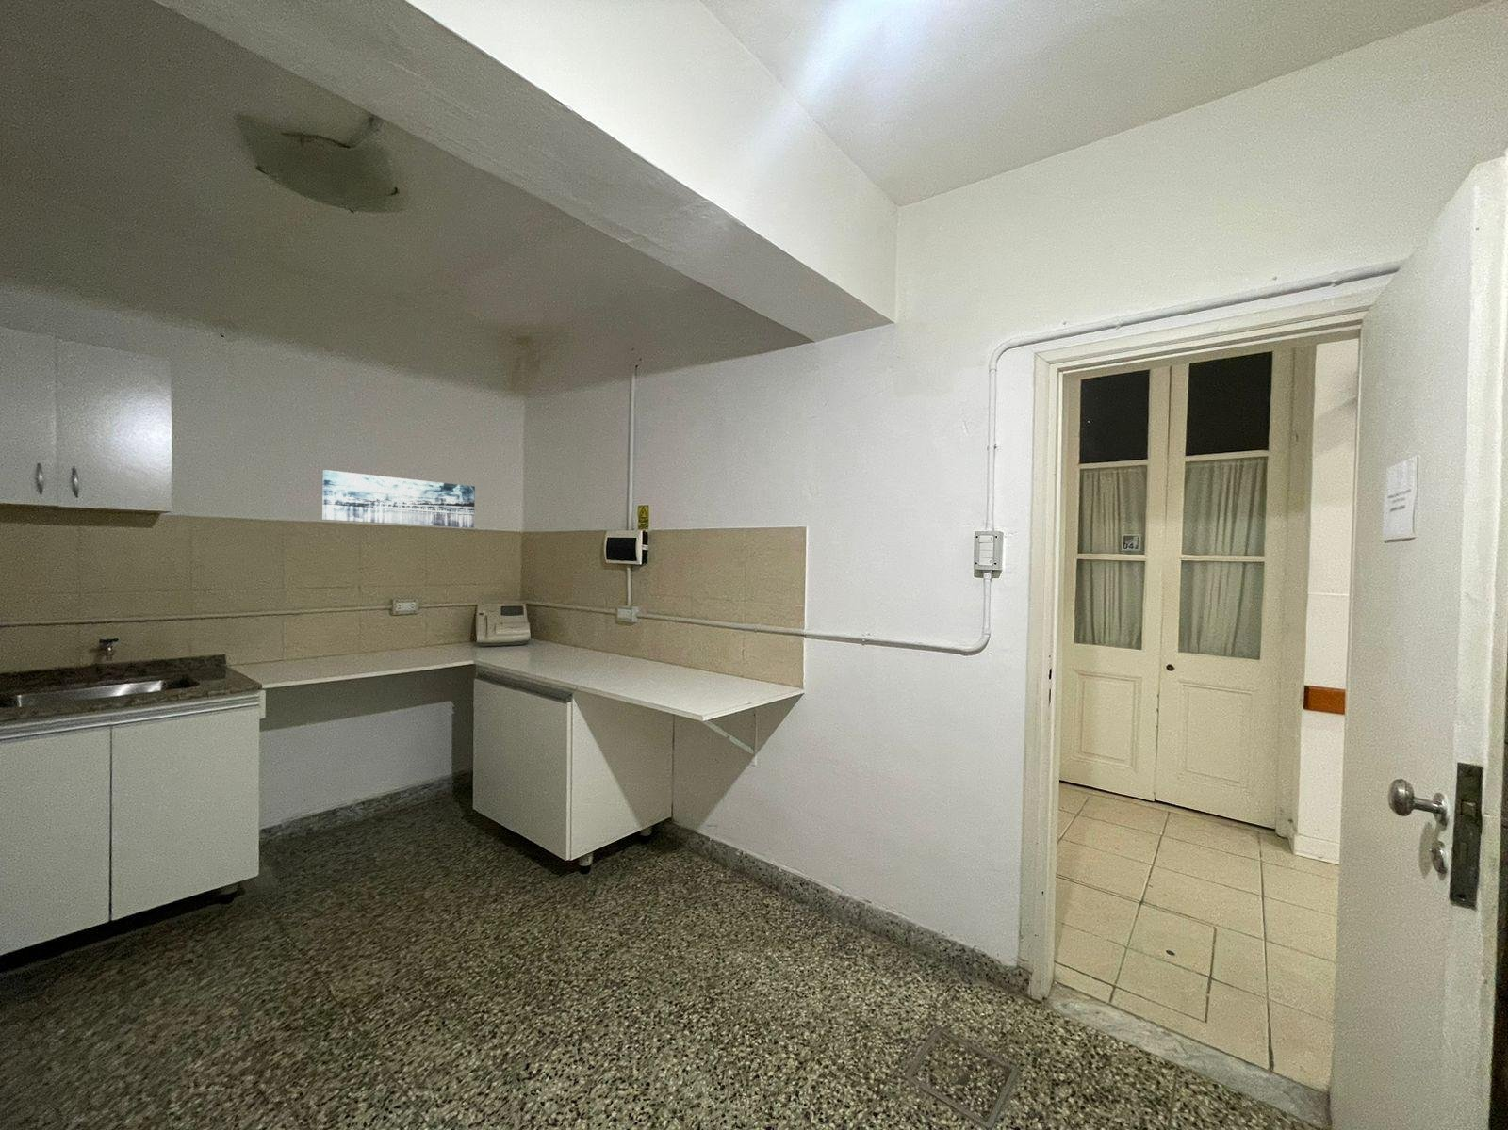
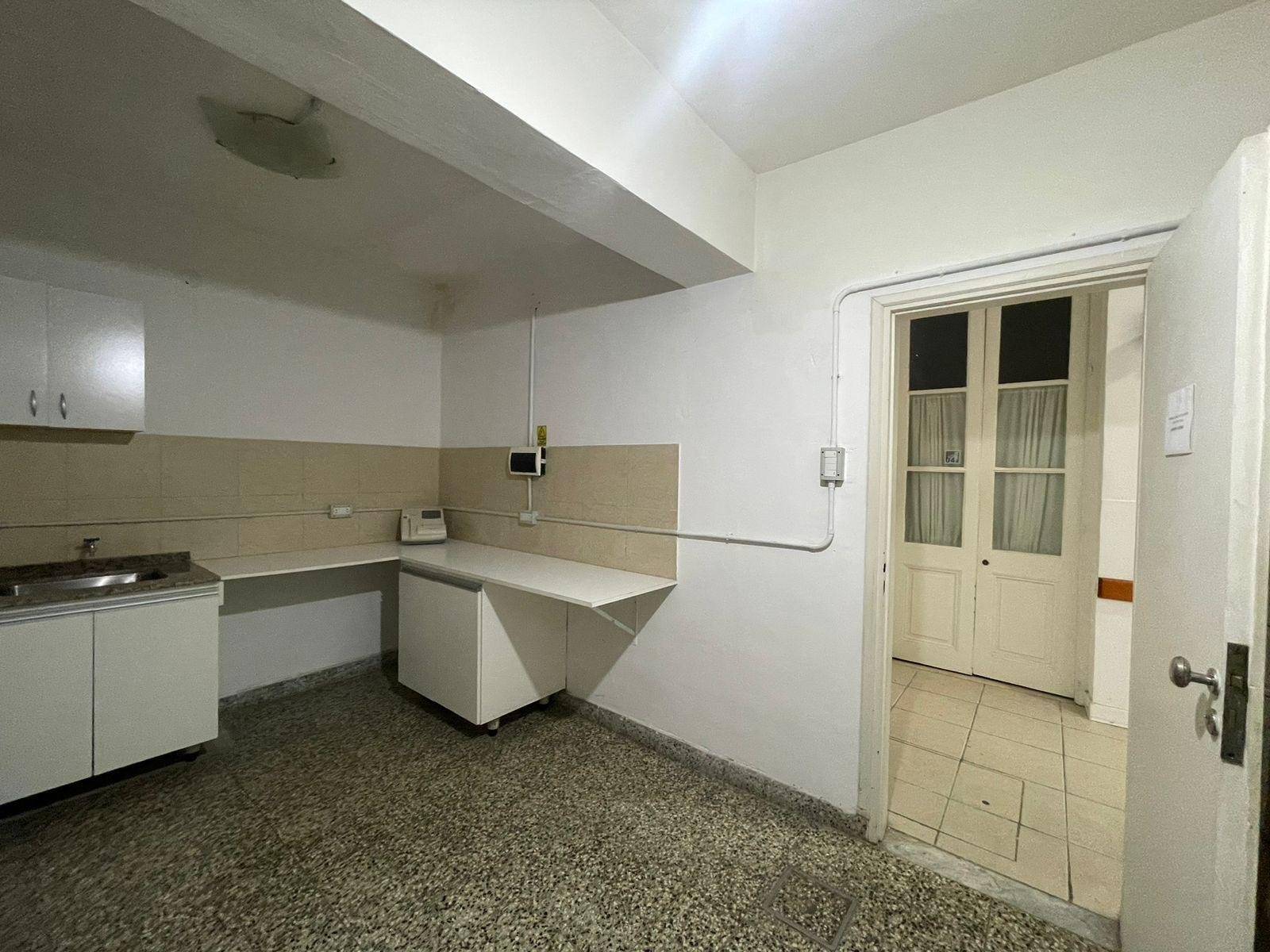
- wall art (405, 501)
